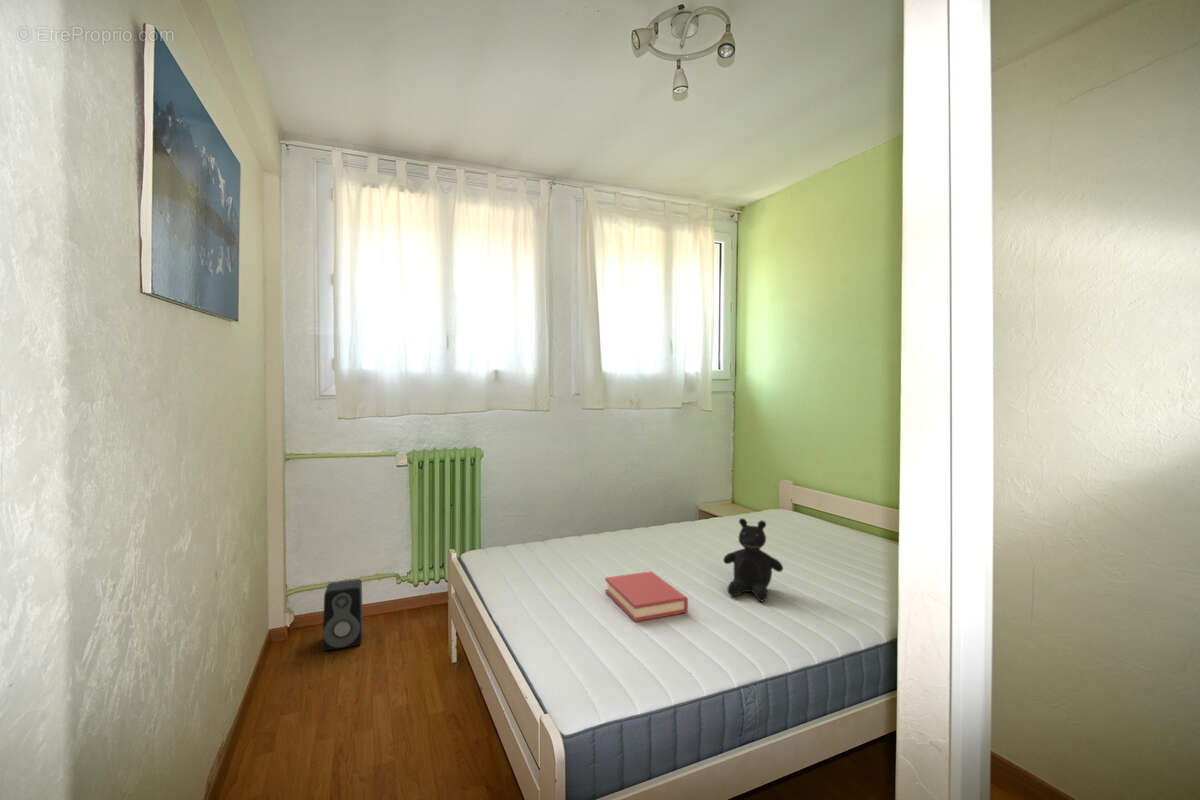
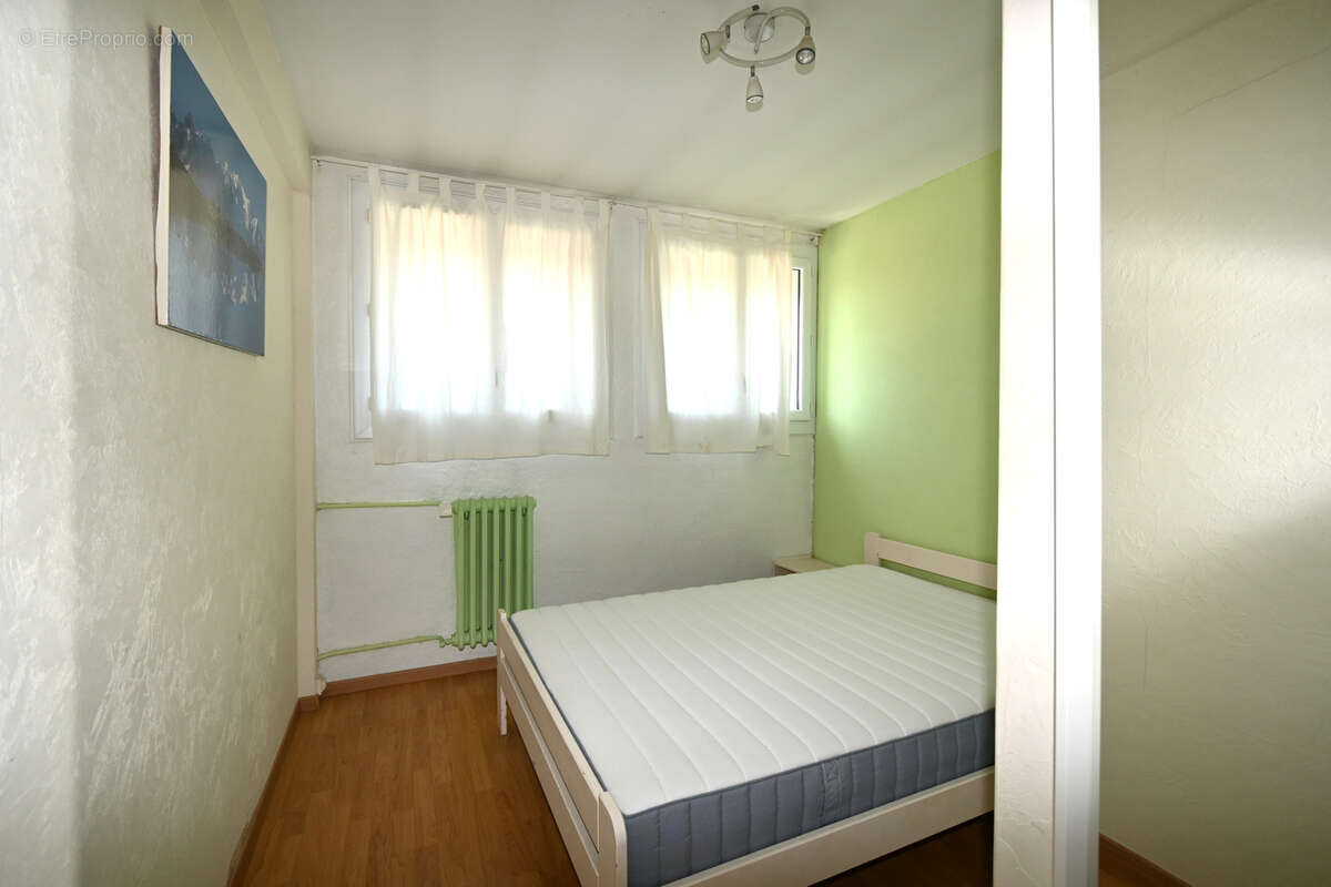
- speaker (343, 613)
- hardback book (644, 594)
- teddy bear (750, 557)
